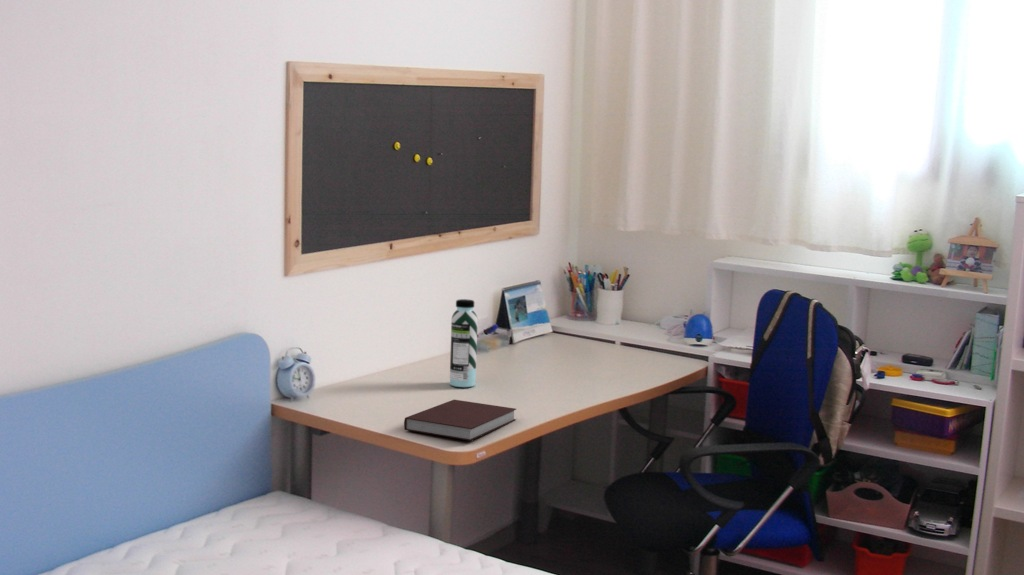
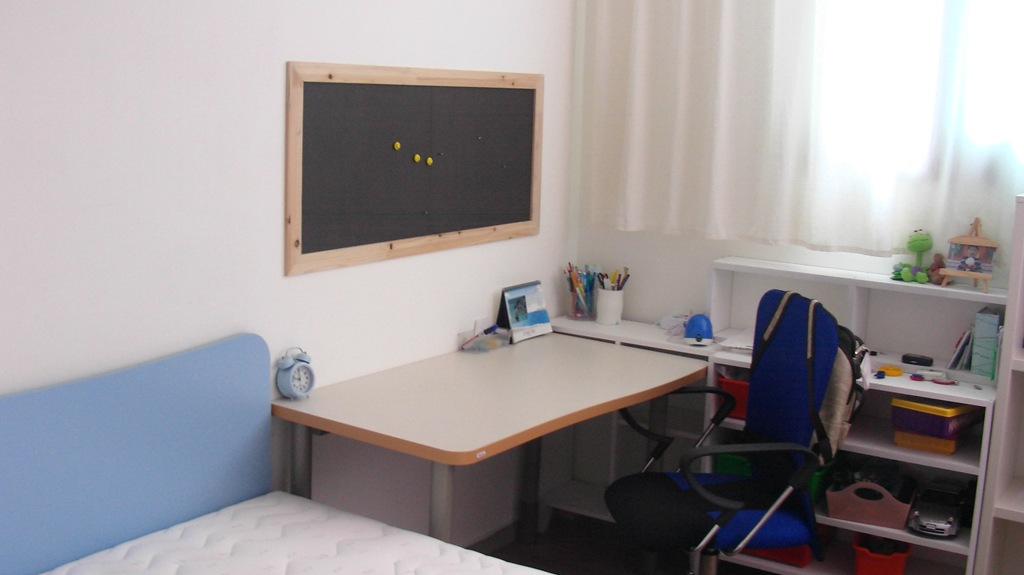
- notebook (461, 418)
- water bottle (463, 342)
